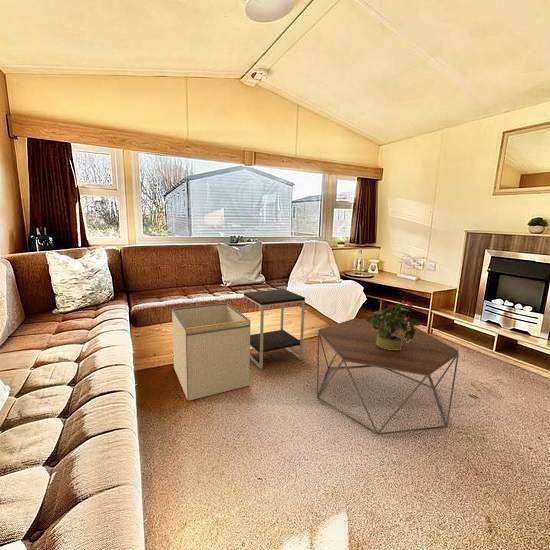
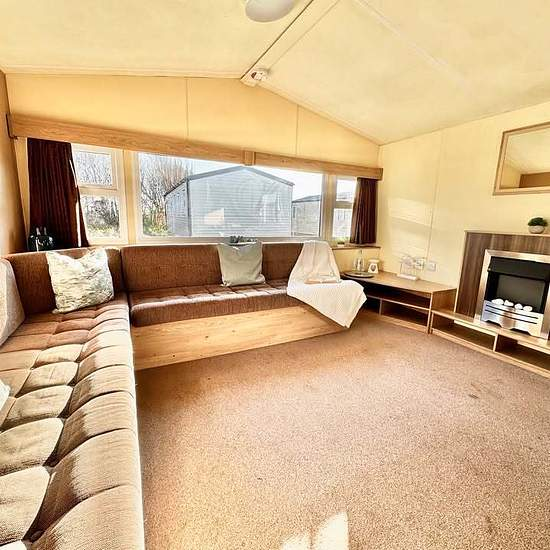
- storage bin (209, 345)
- potted plant (390, 321)
- side table (272, 331)
- coffee table (381, 366)
